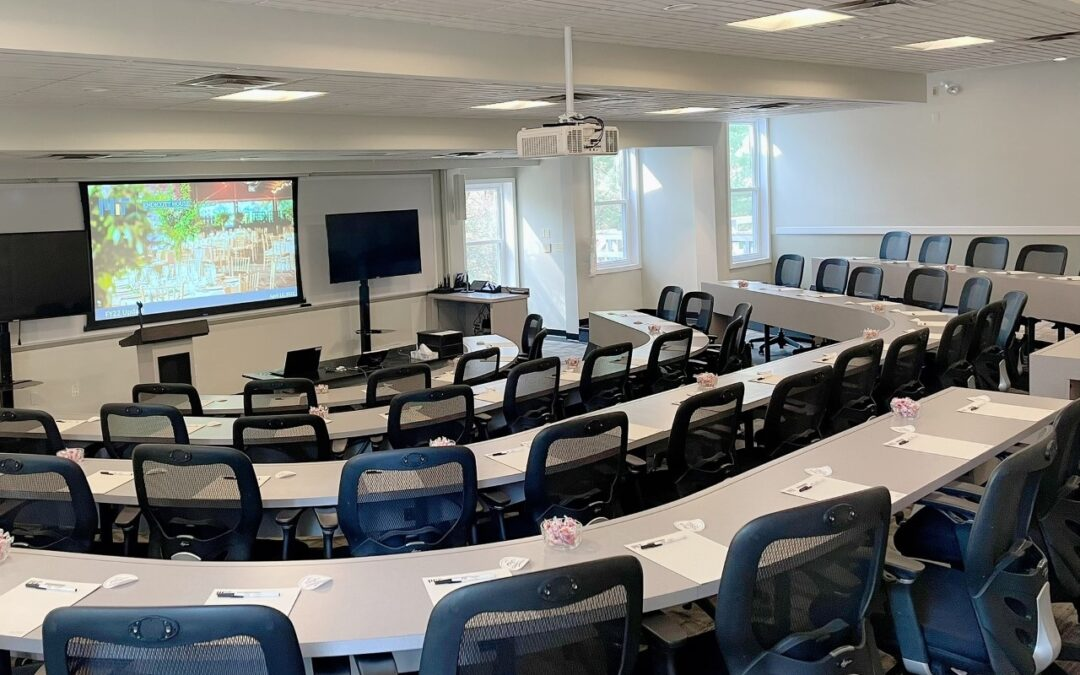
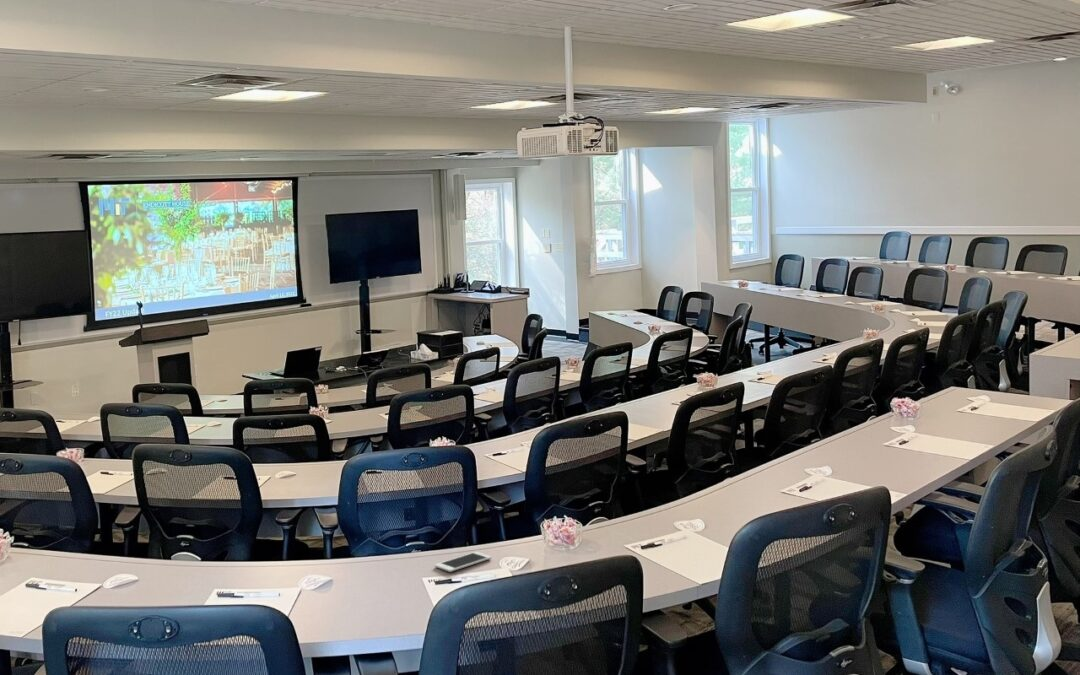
+ cell phone (463, 561)
